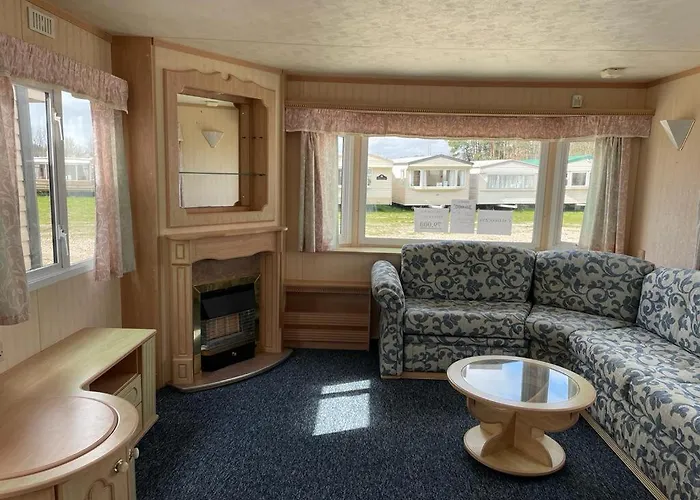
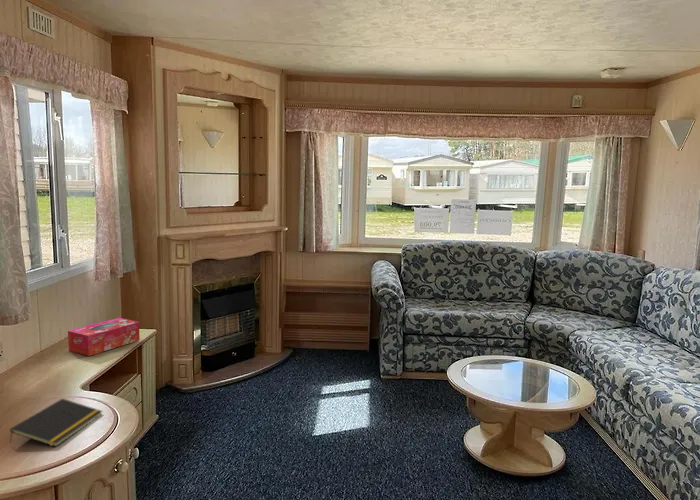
+ tissue box (105, 335)
+ notepad (59, 420)
